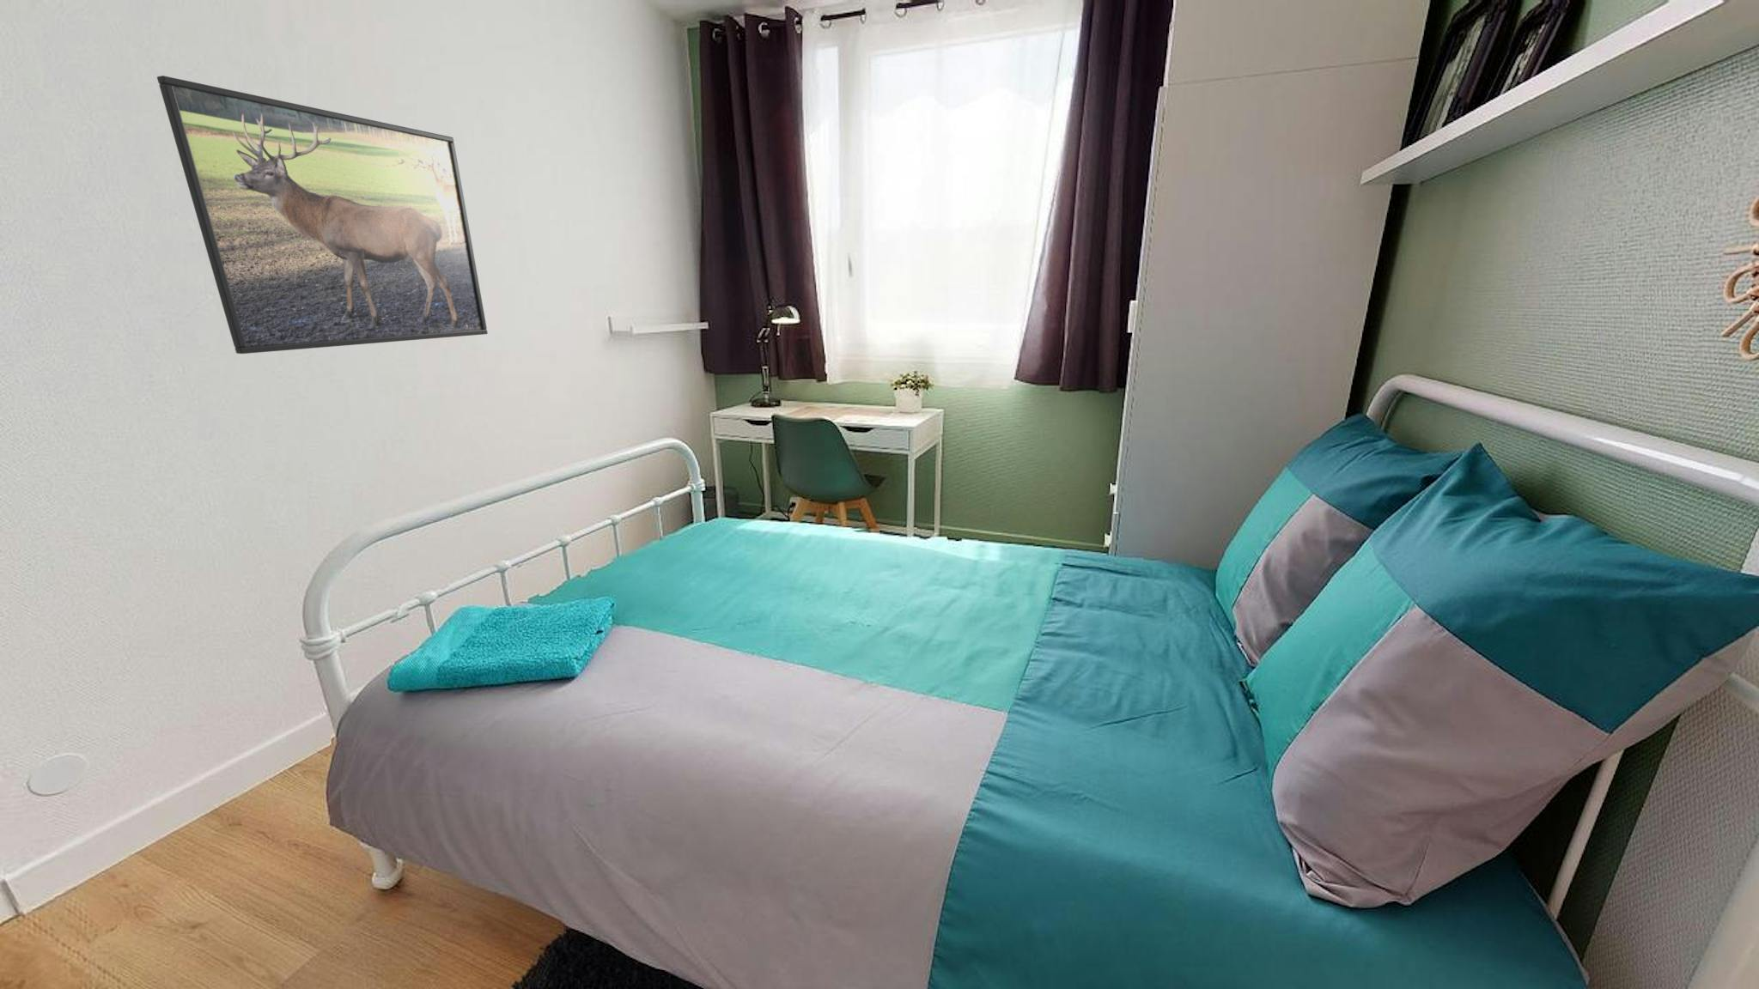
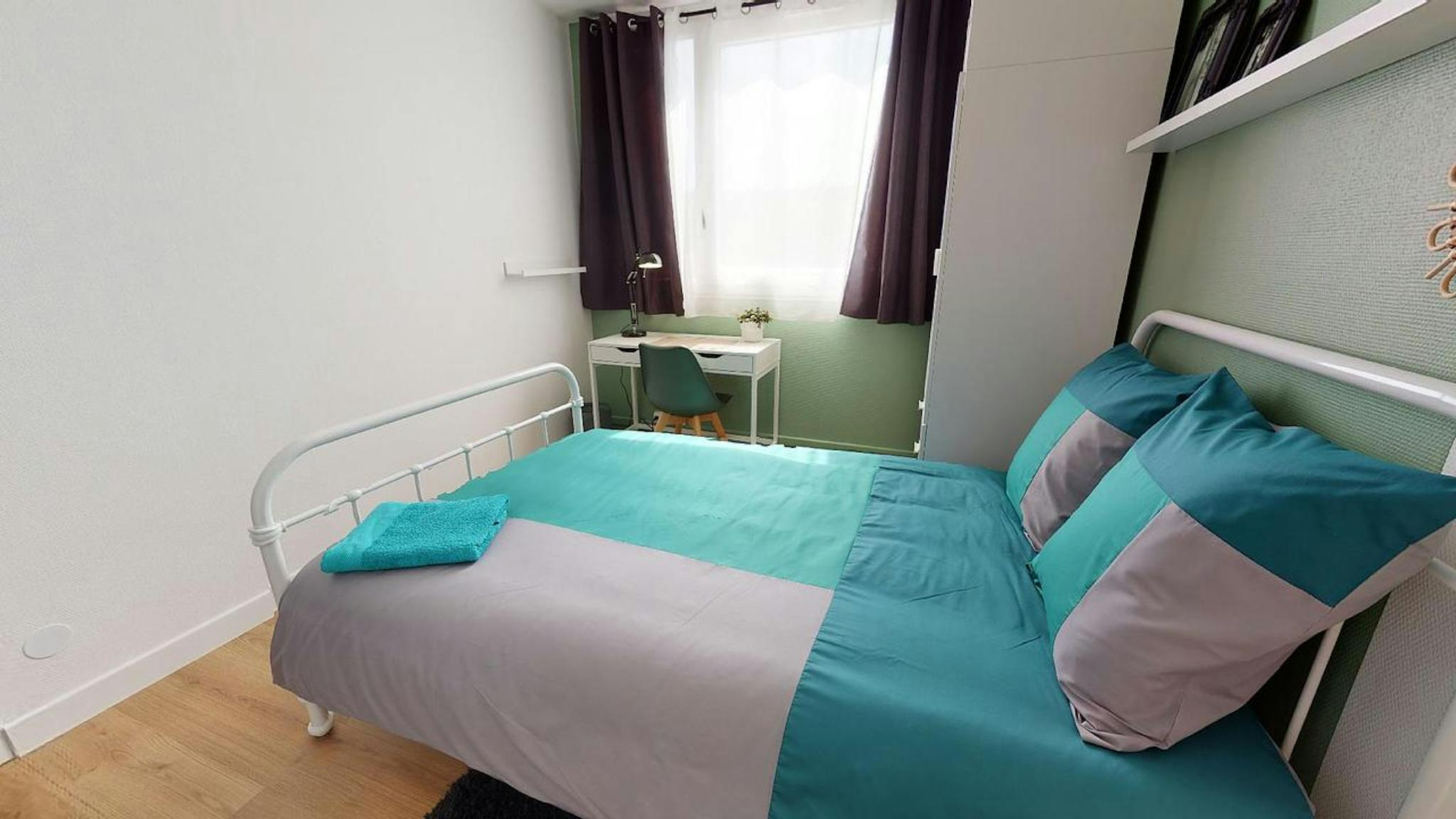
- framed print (358, 233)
